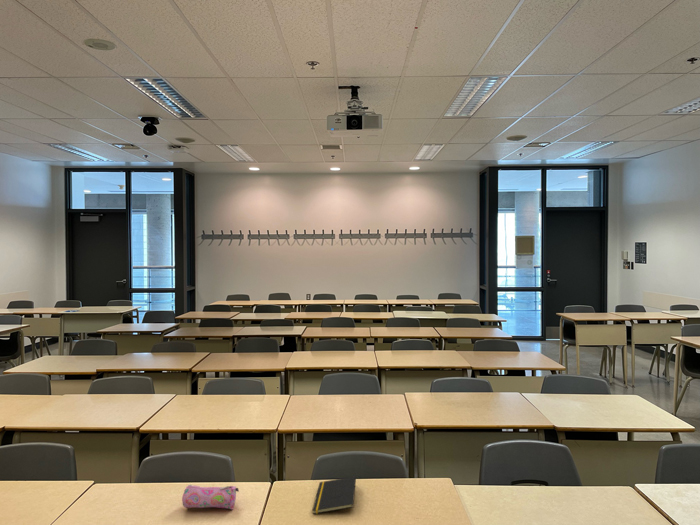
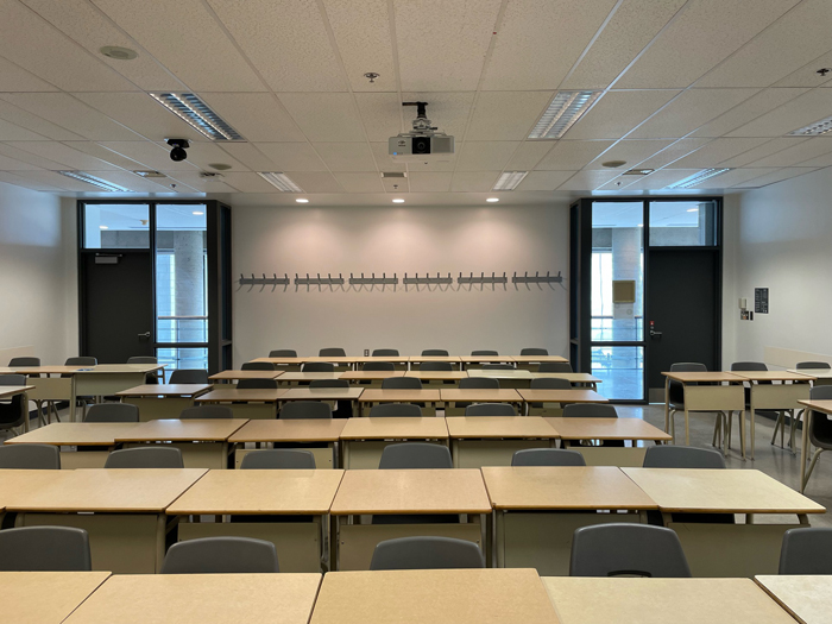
- pencil case (210, 496)
- notepad (335, 493)
